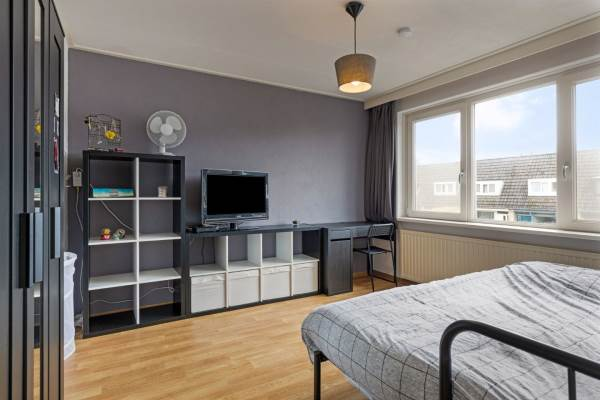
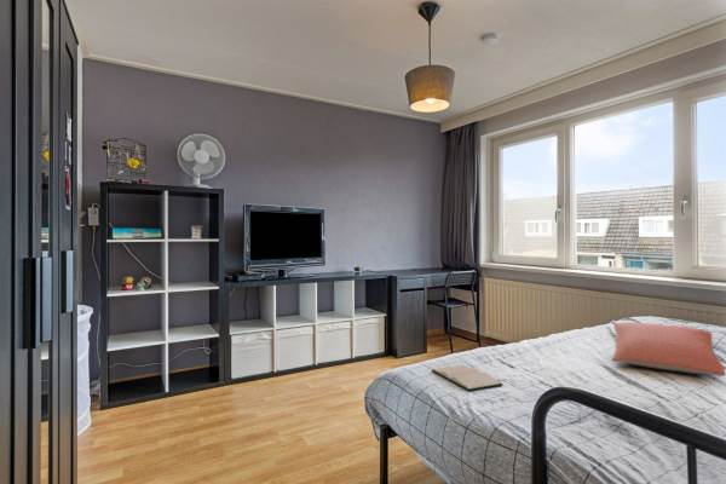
+ hardback book (465, 374)
+ pillow (662, 345)
